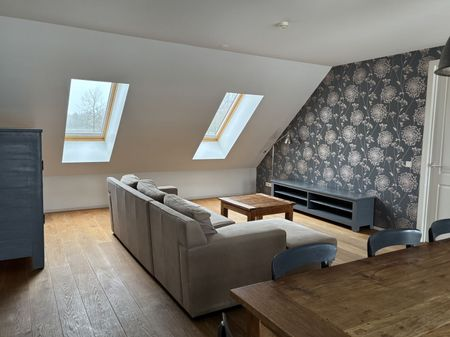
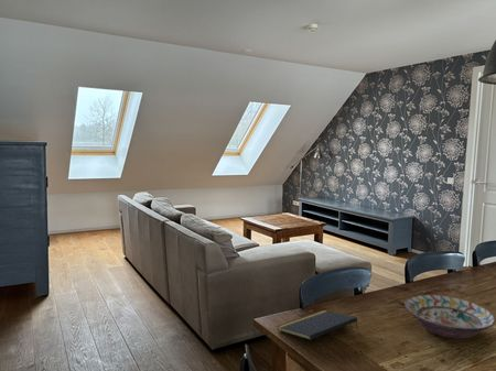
+ notepad (316, 324)
+ decorative bowl (448, 319)
